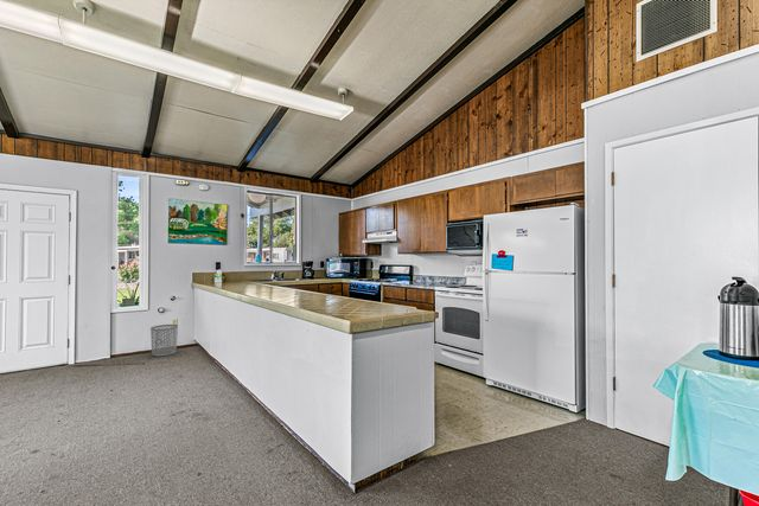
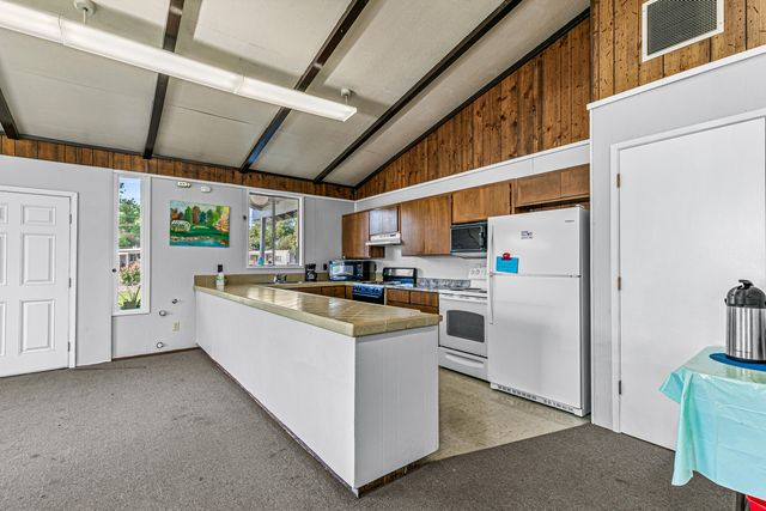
- waste bin (164, 340)
